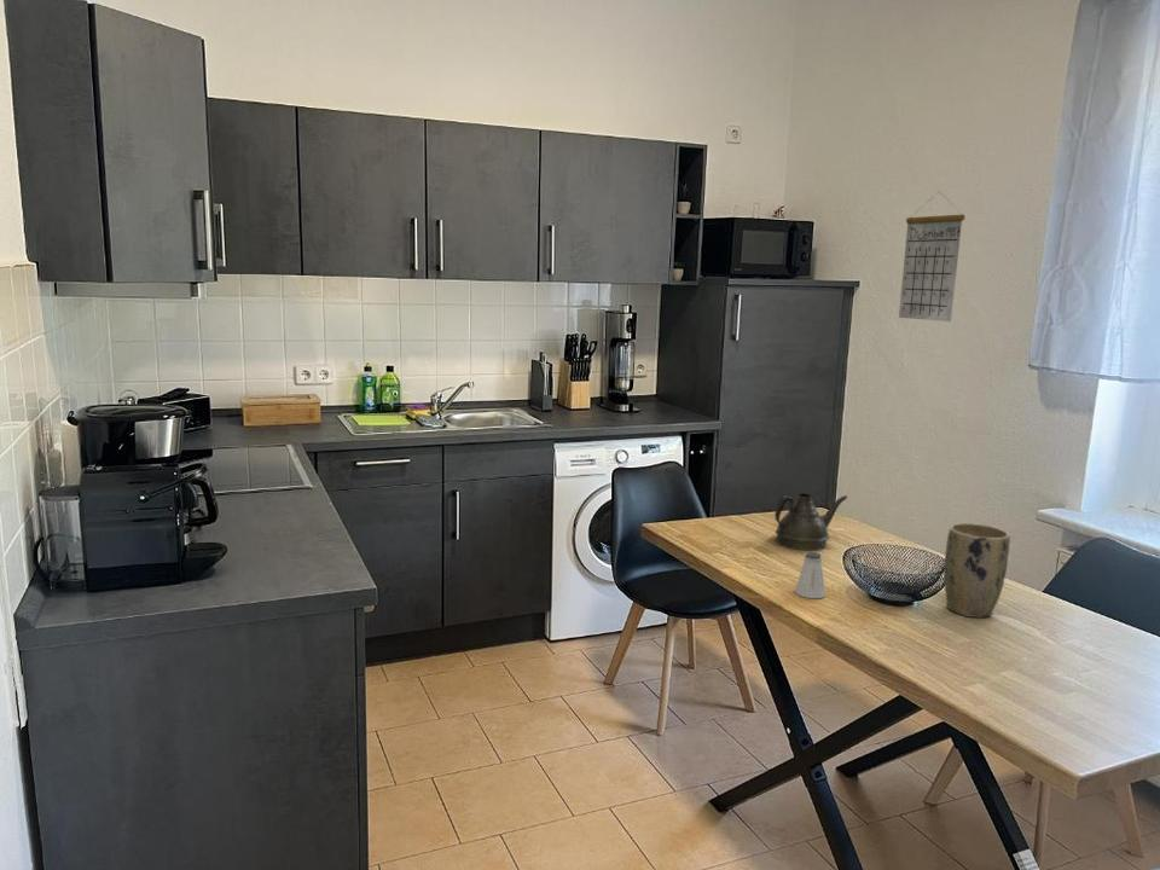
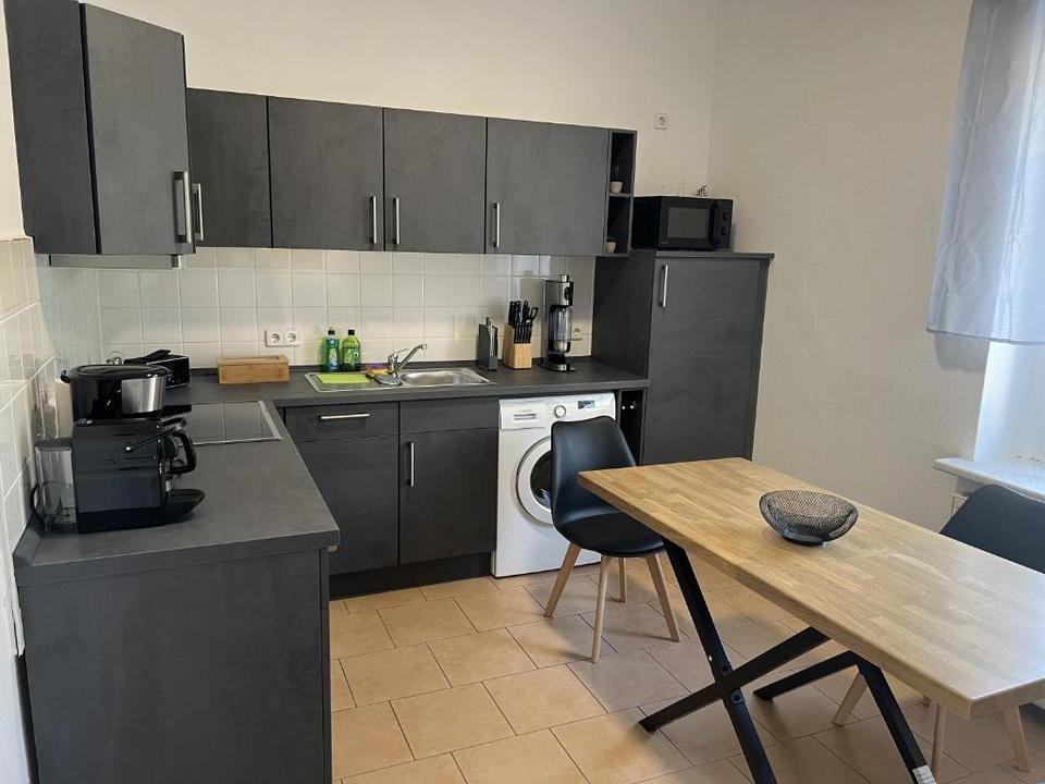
- teapot (812, 518)
- calendar (930, 255)
- plant pot (974, 570)
- saltshaker (811, 573)
